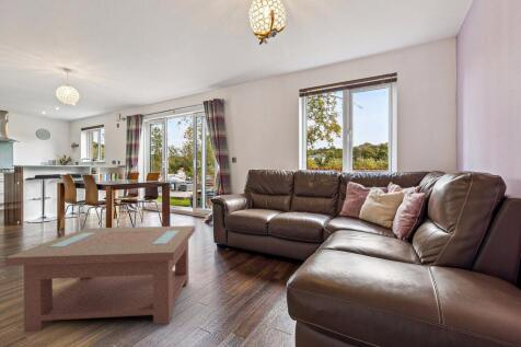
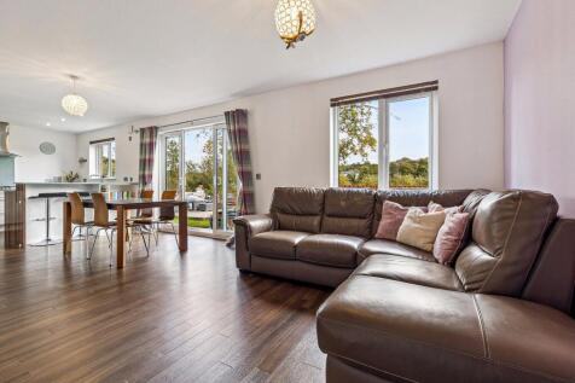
- coffee table (121, 269)
